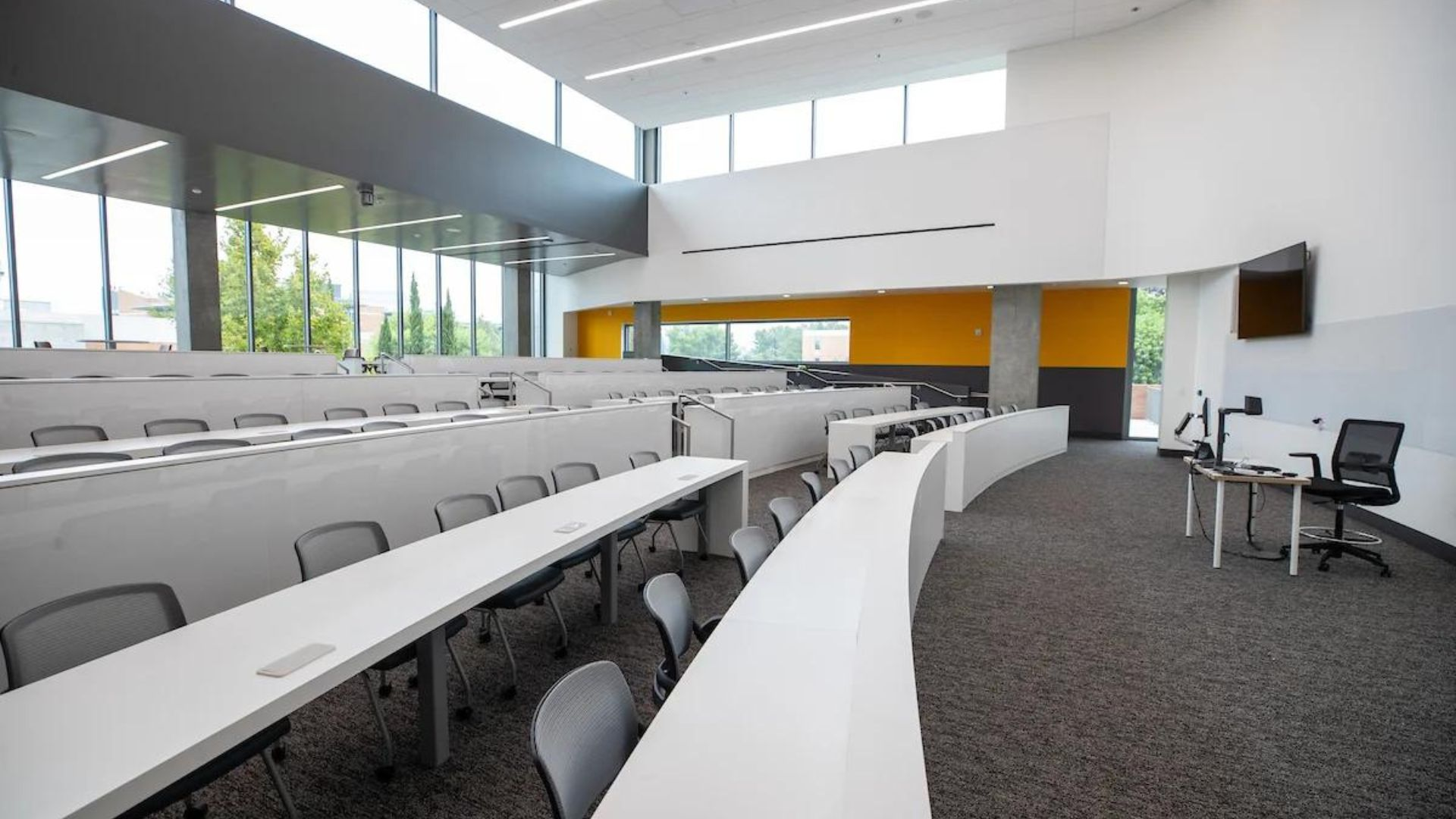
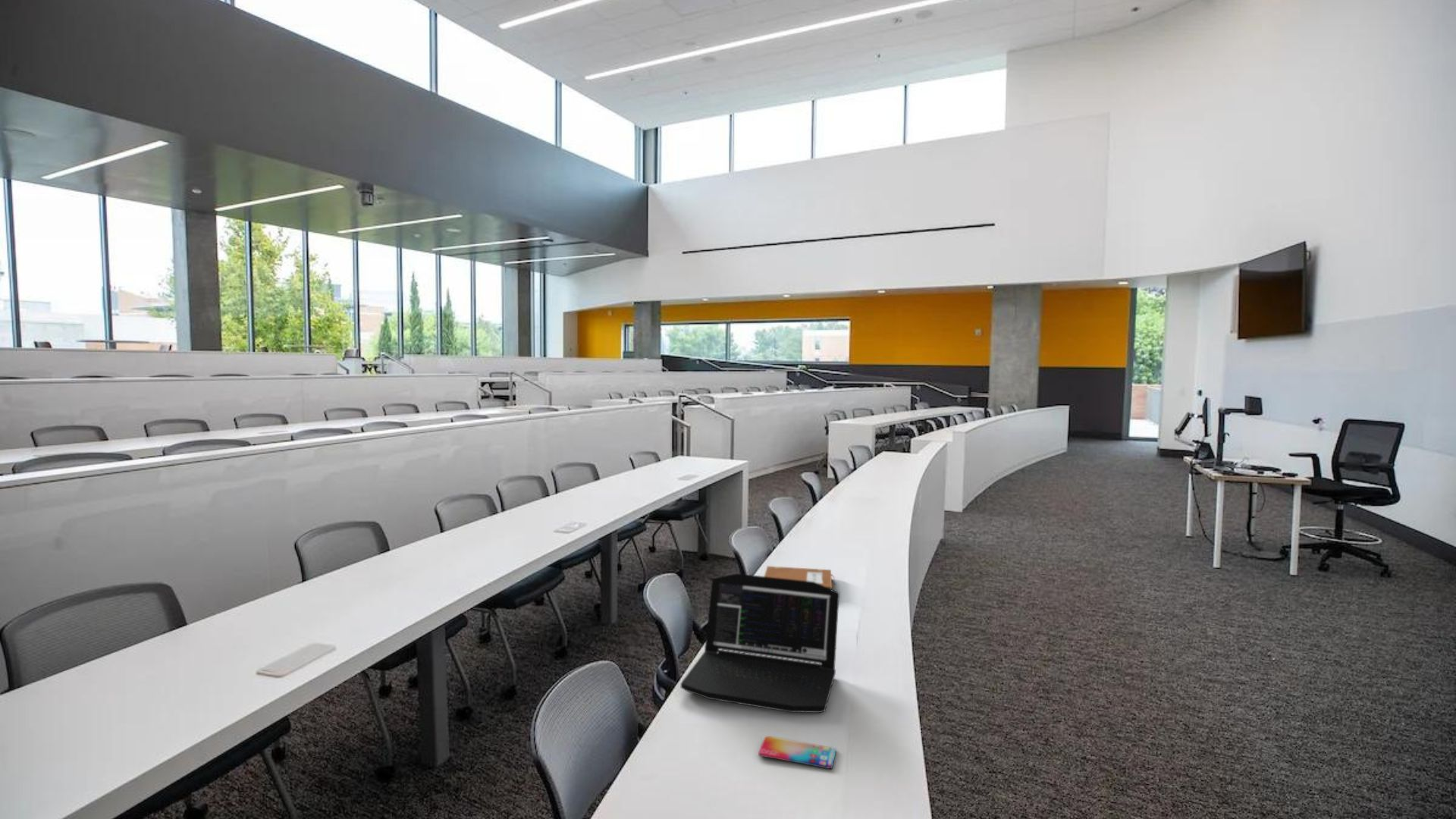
+ smartphone (797, 752)
+ notebook (799, 579)
+ laptop (762, 637)
